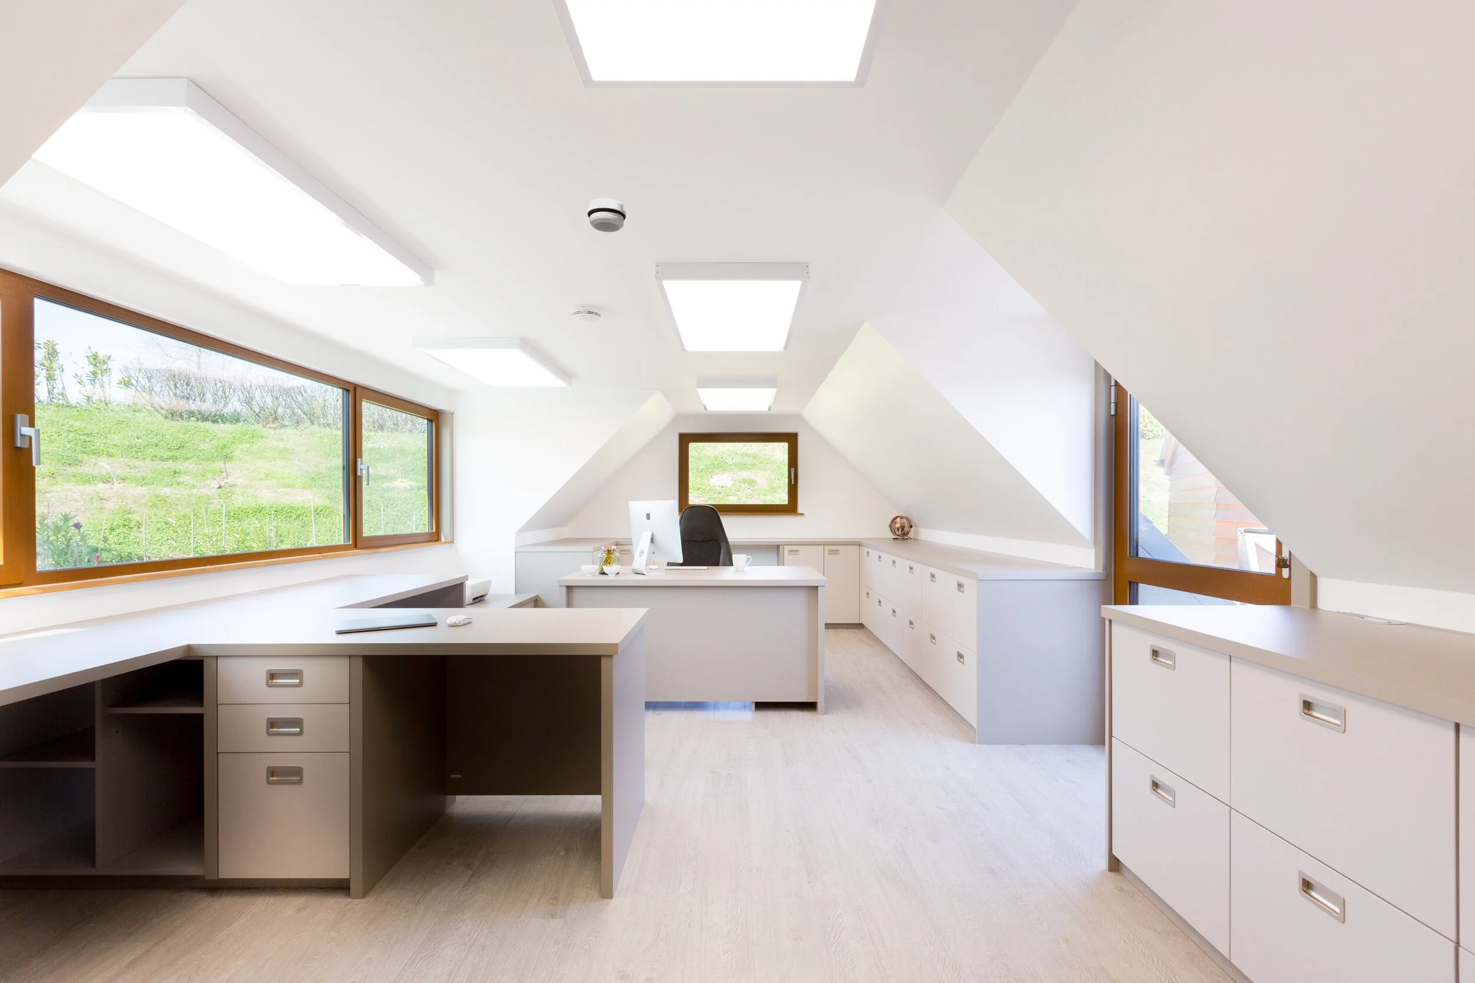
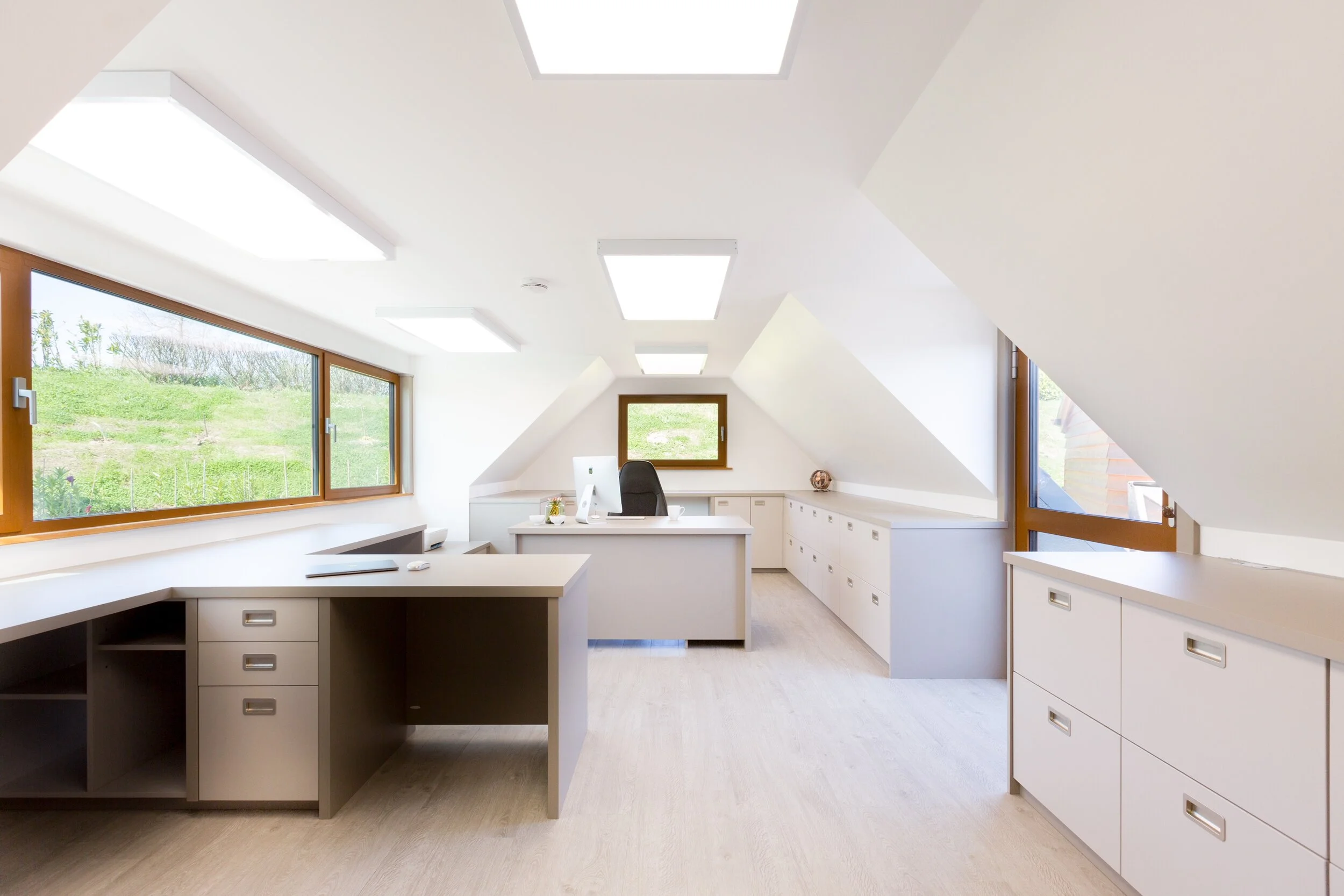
- smoke detector (607, 216)
